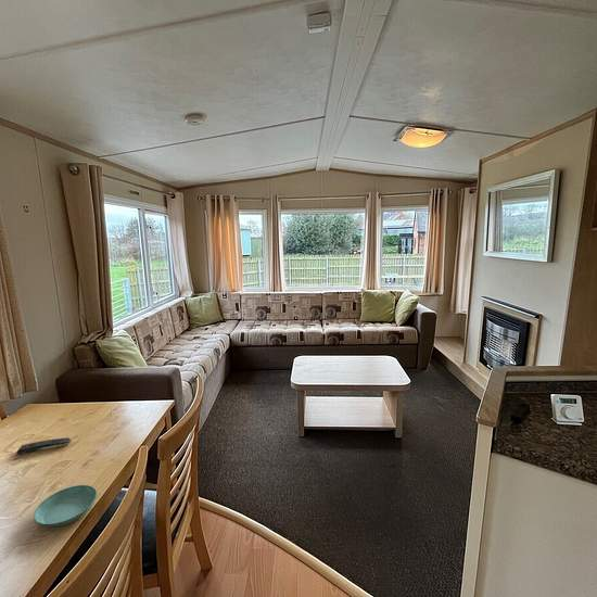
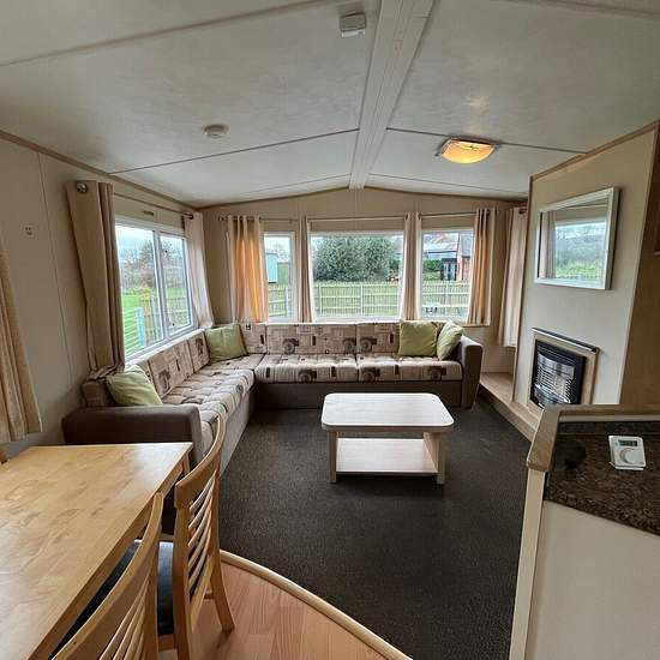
- saucer (66, 507)
- remote control (46, 444)
